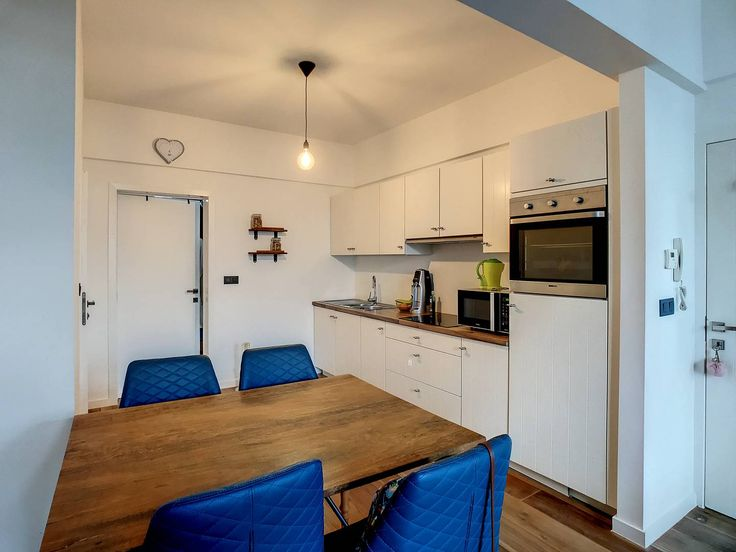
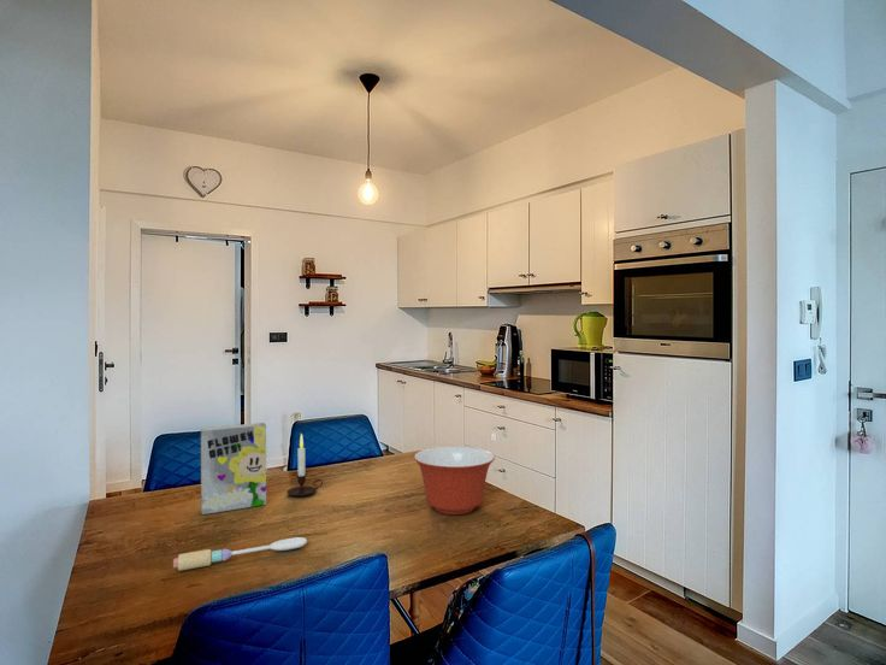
+ cereal box (234, 466)
+ spoon (243, 551)
+ mixing bowl (454, 481)
+ candle (303, 463)
